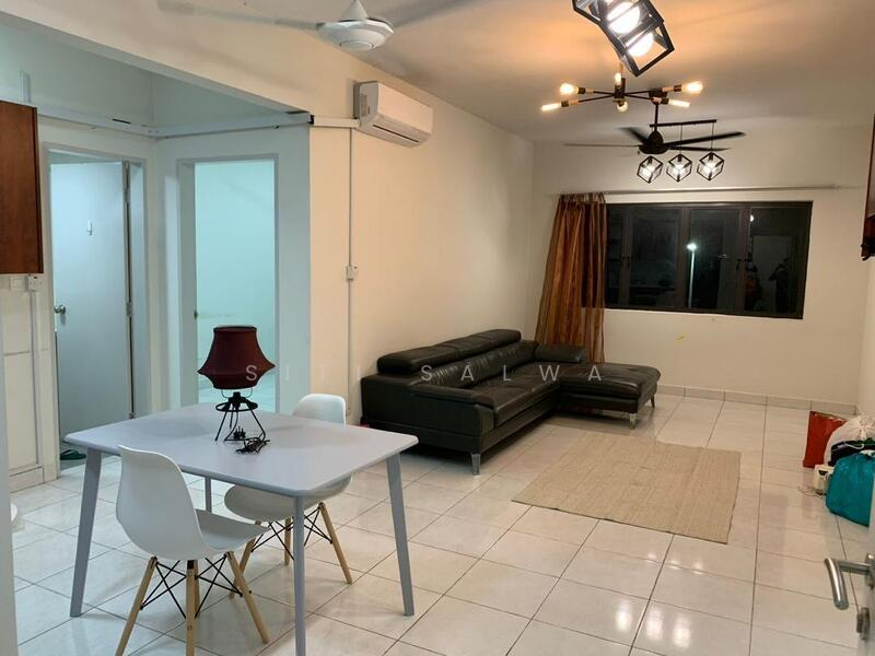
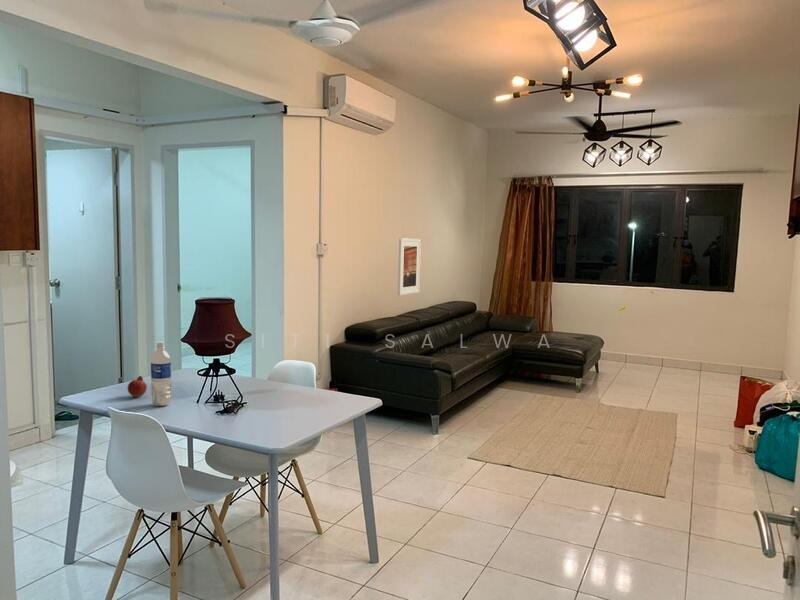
+ fruit (137, 386)
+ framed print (409, 266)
+ water bottle (161, 373)
